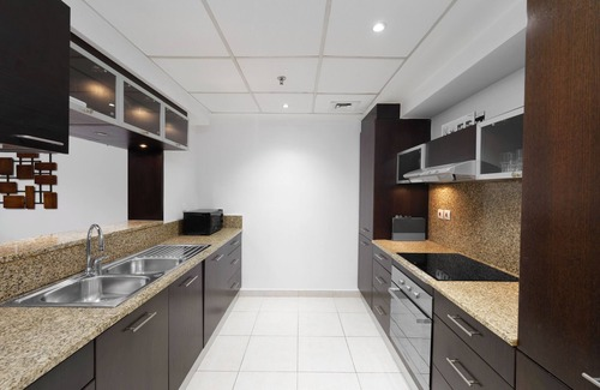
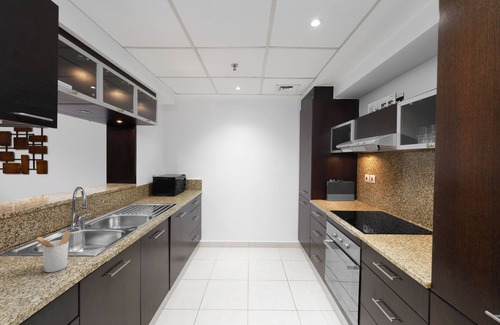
+ utensil holder (51, 251)
